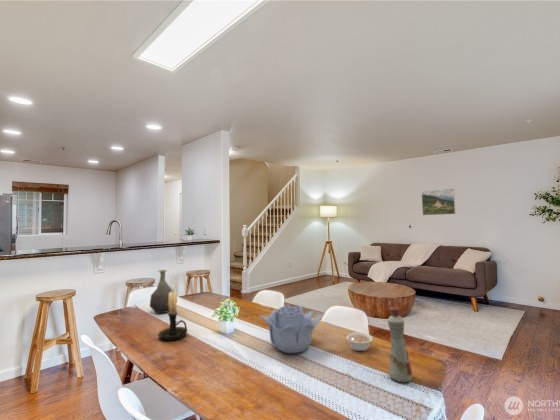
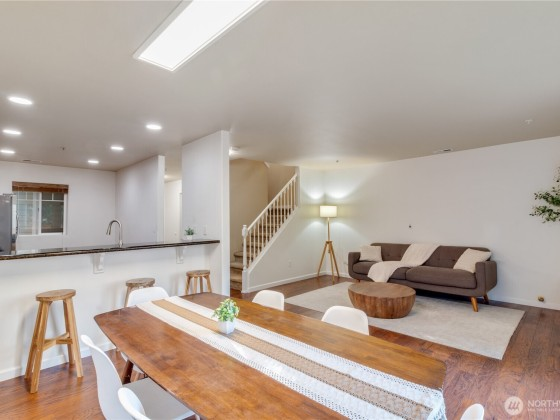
- bottle (399, 341)
- decorative bowl (291, 327)
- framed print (437, 202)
- legume (359, 341)
- candle holder (175, 310)
- vase (162, 290)
